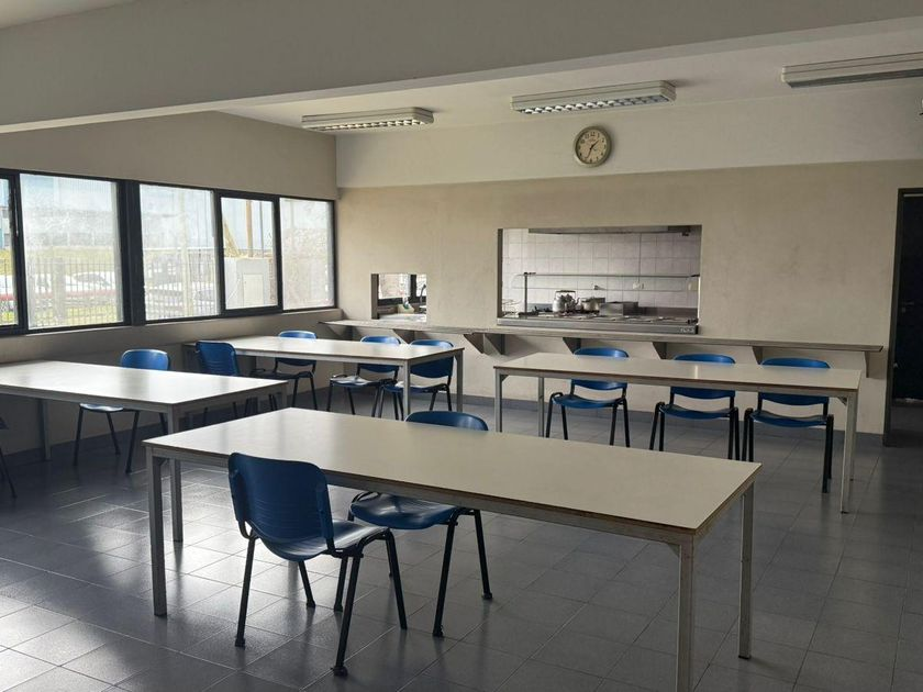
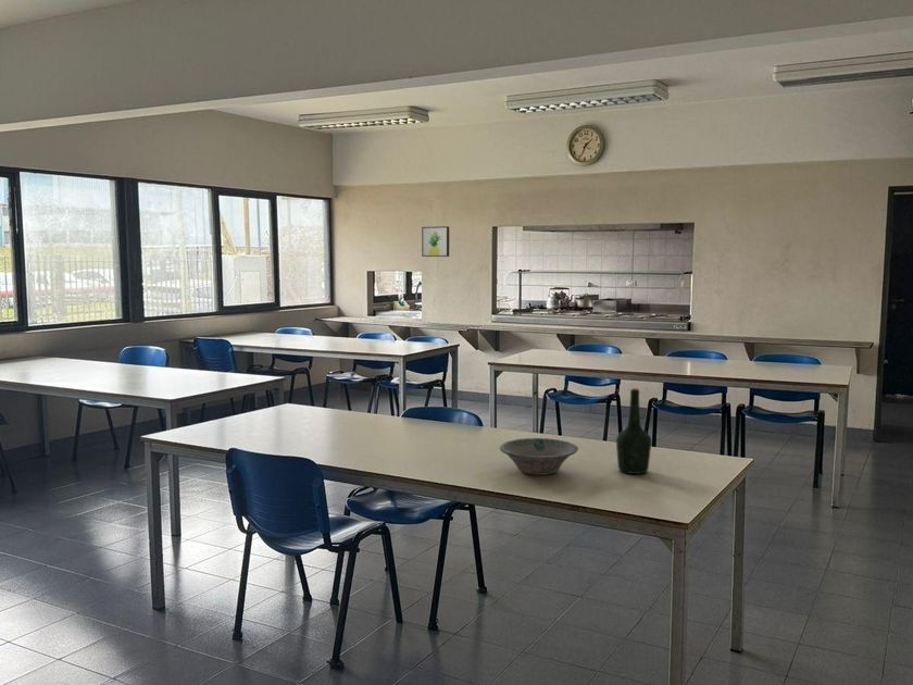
+ bowl (538, 458)
+ bottle (634, 429)
+ wall art (435, 241)
